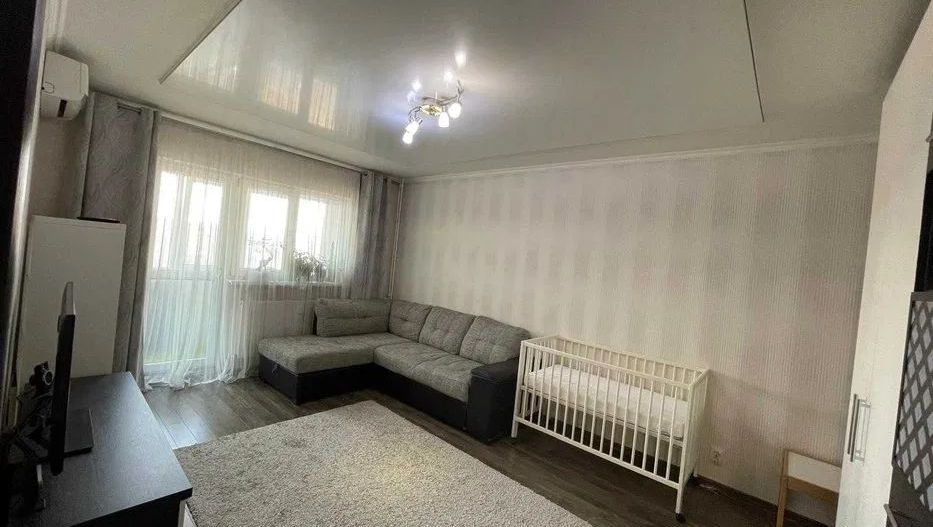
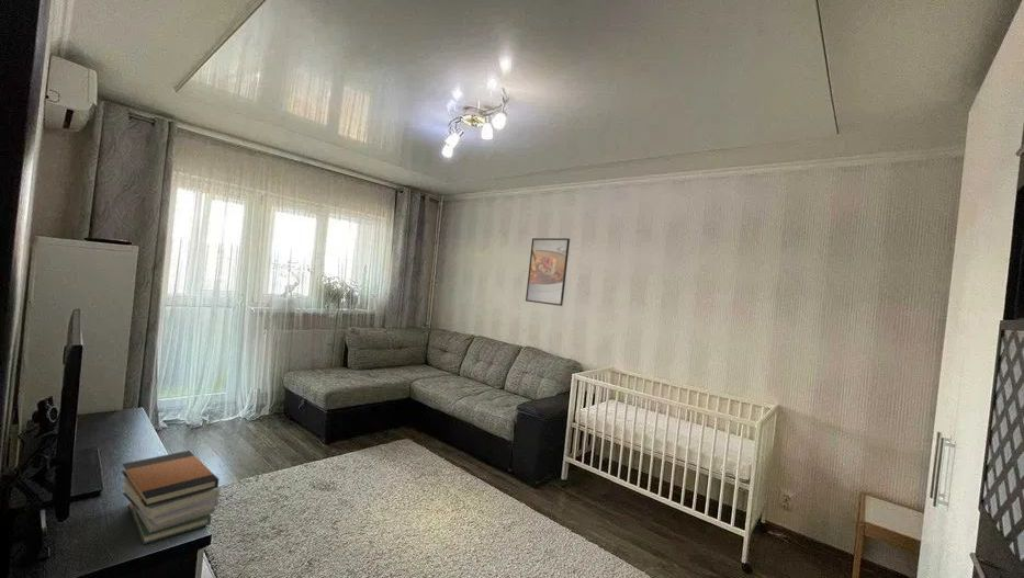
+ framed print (547, 271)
+ book stack (169, 492)
